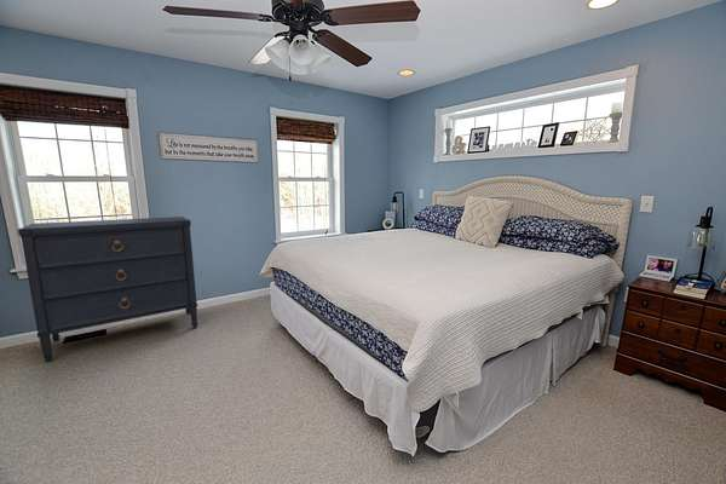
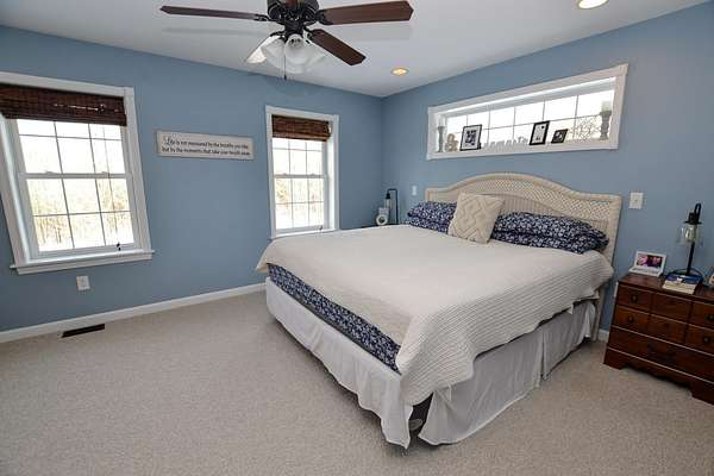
- dresser (122, 280)
